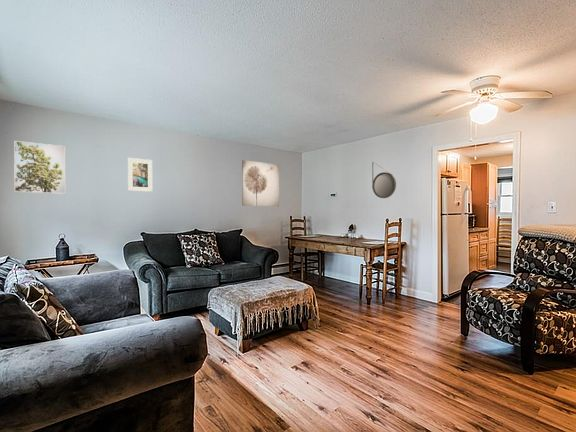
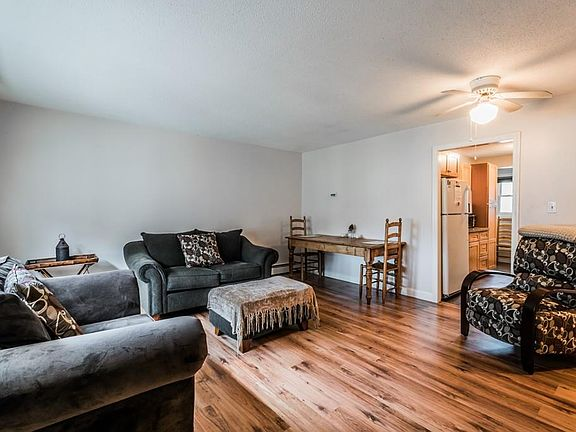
- wall art (261, 184)
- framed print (140, 175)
- home mirror (383, 179)
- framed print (40, 168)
